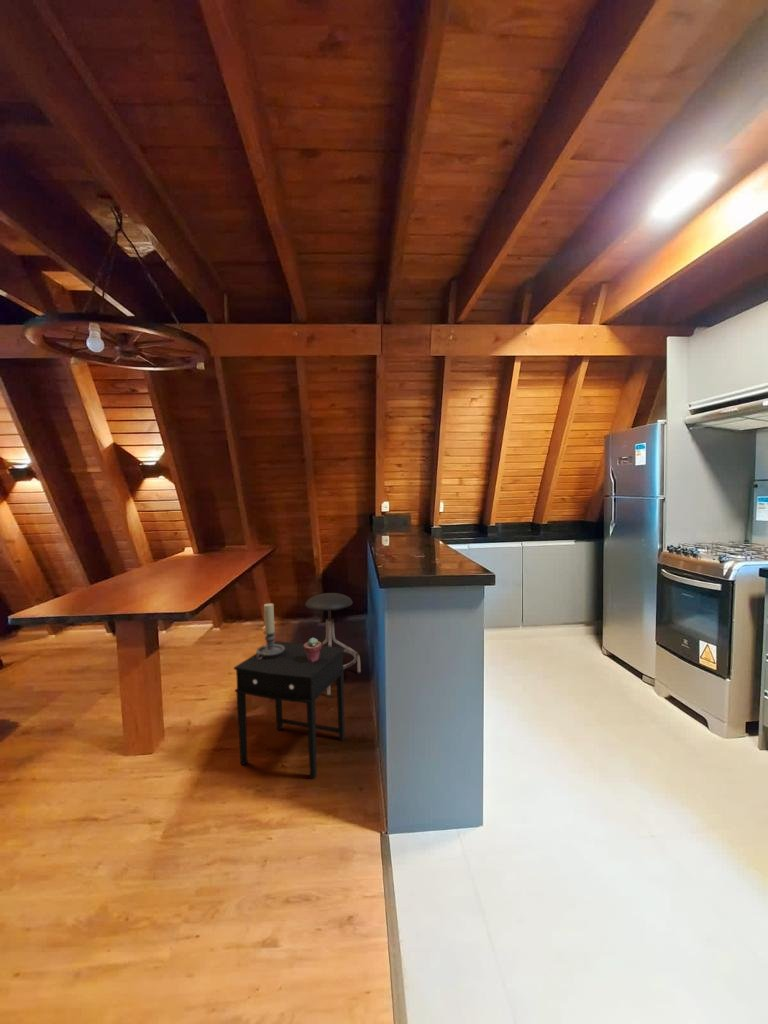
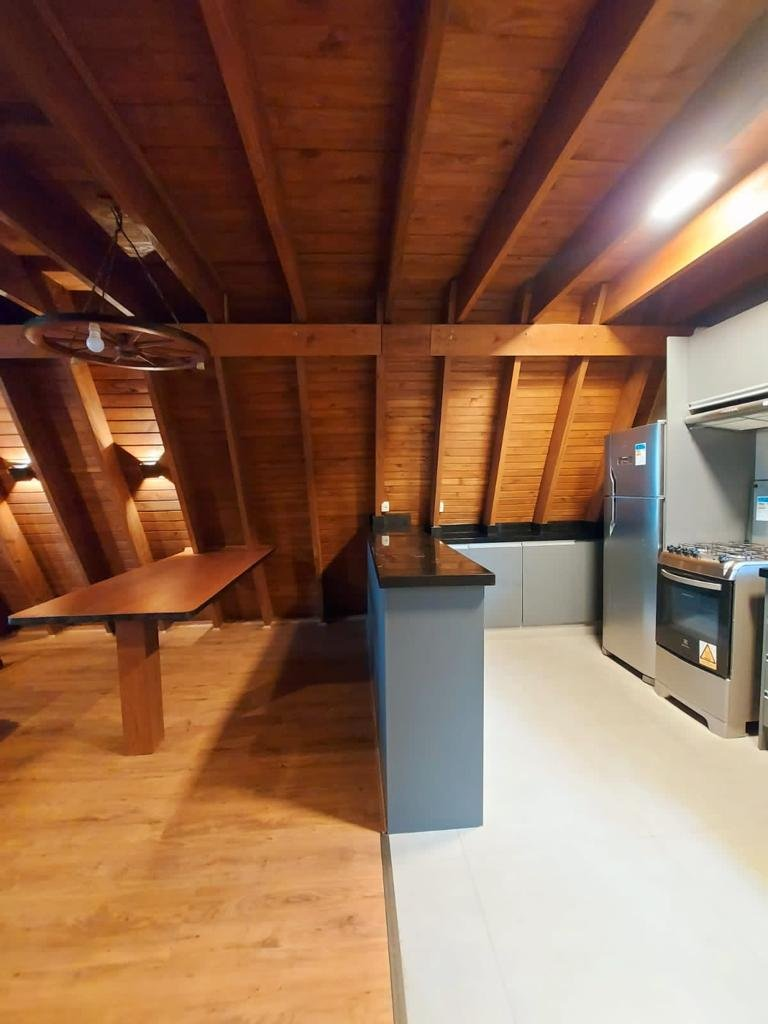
- side table (292, 701)
- potted succulent (312, 648)
- candle holder (267, 629)
- stool (330, 639)
